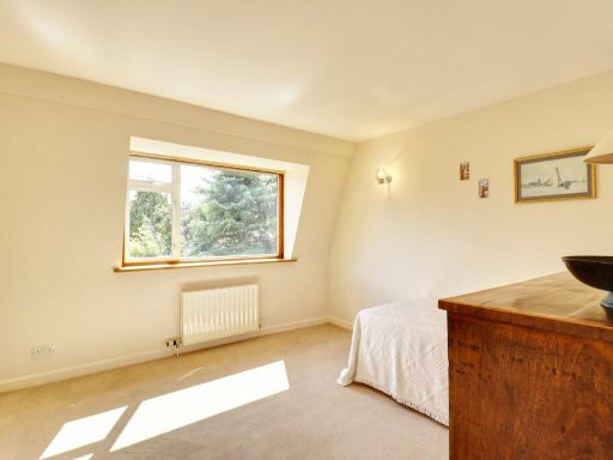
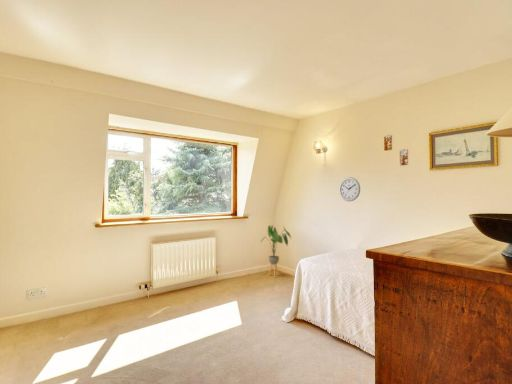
+ wall clock (349, 189)
+ house plant (275, 249)
